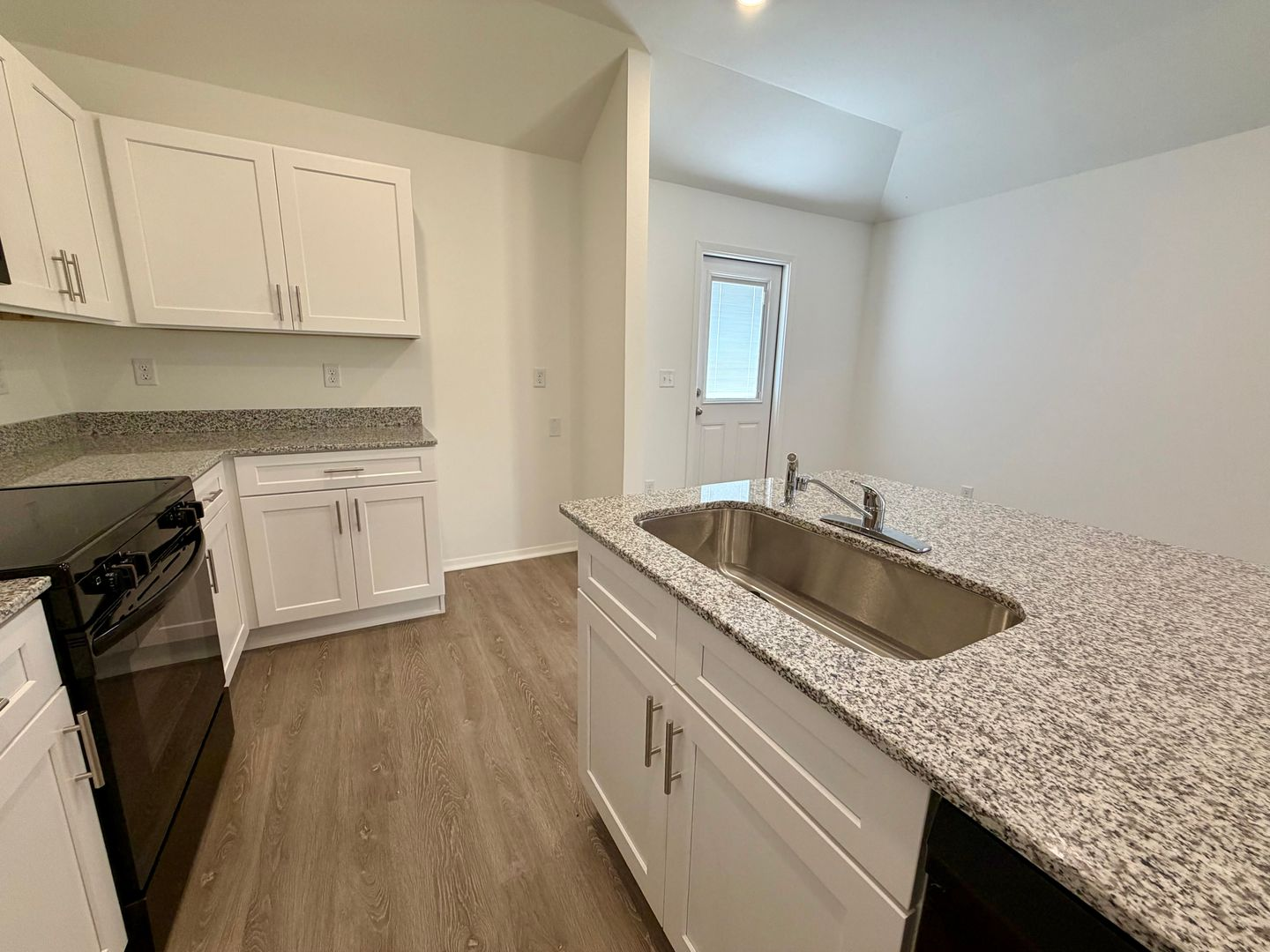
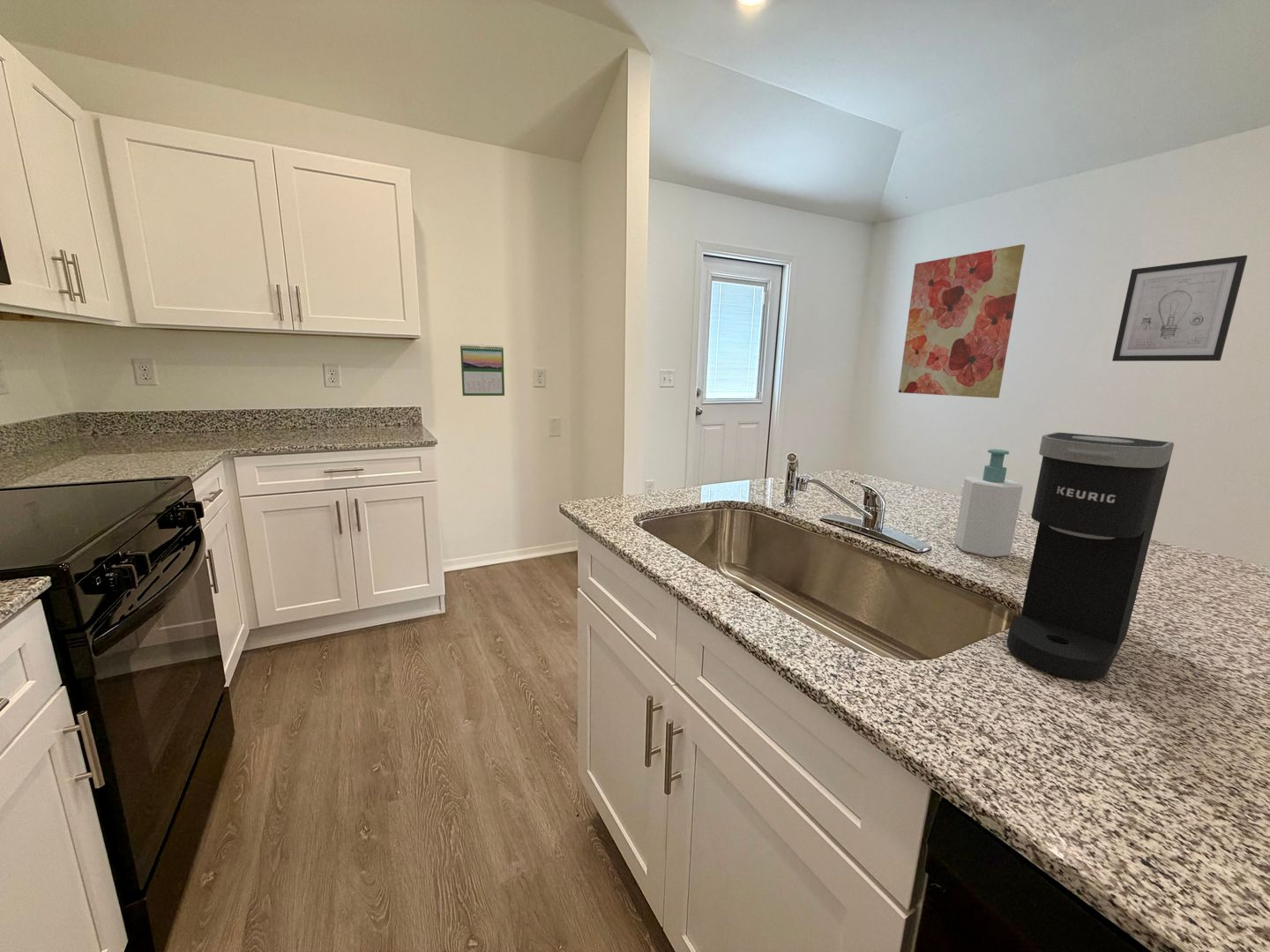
+ soap bottle (990, 501)
+ wall art (1174, 312)
+ coffee maker (1088, 542)
+ wall art (954, 327)
+ calendar (482, 370)
